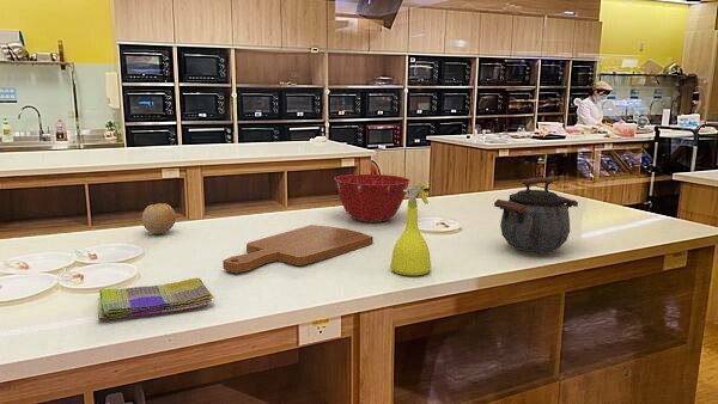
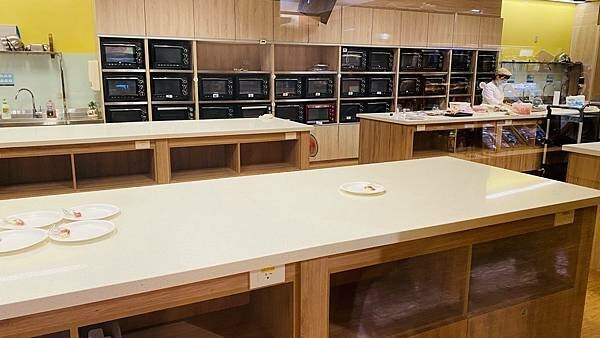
- kettle (535, 214)
- dish towel (156, 295)
- fruit (158, 219)
- mixing bowl (371, 198)
- spray bottle (412, 226)
- cutting board (303, 244)
